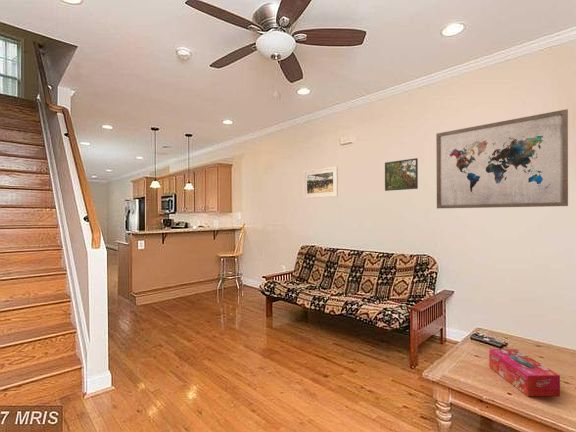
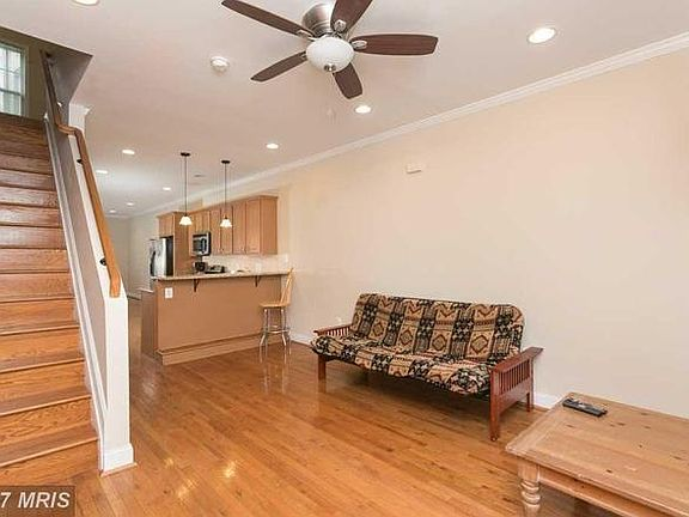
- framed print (319, 183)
- wall art (493, 165)
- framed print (400, 175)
- tissue box (521, 370)
